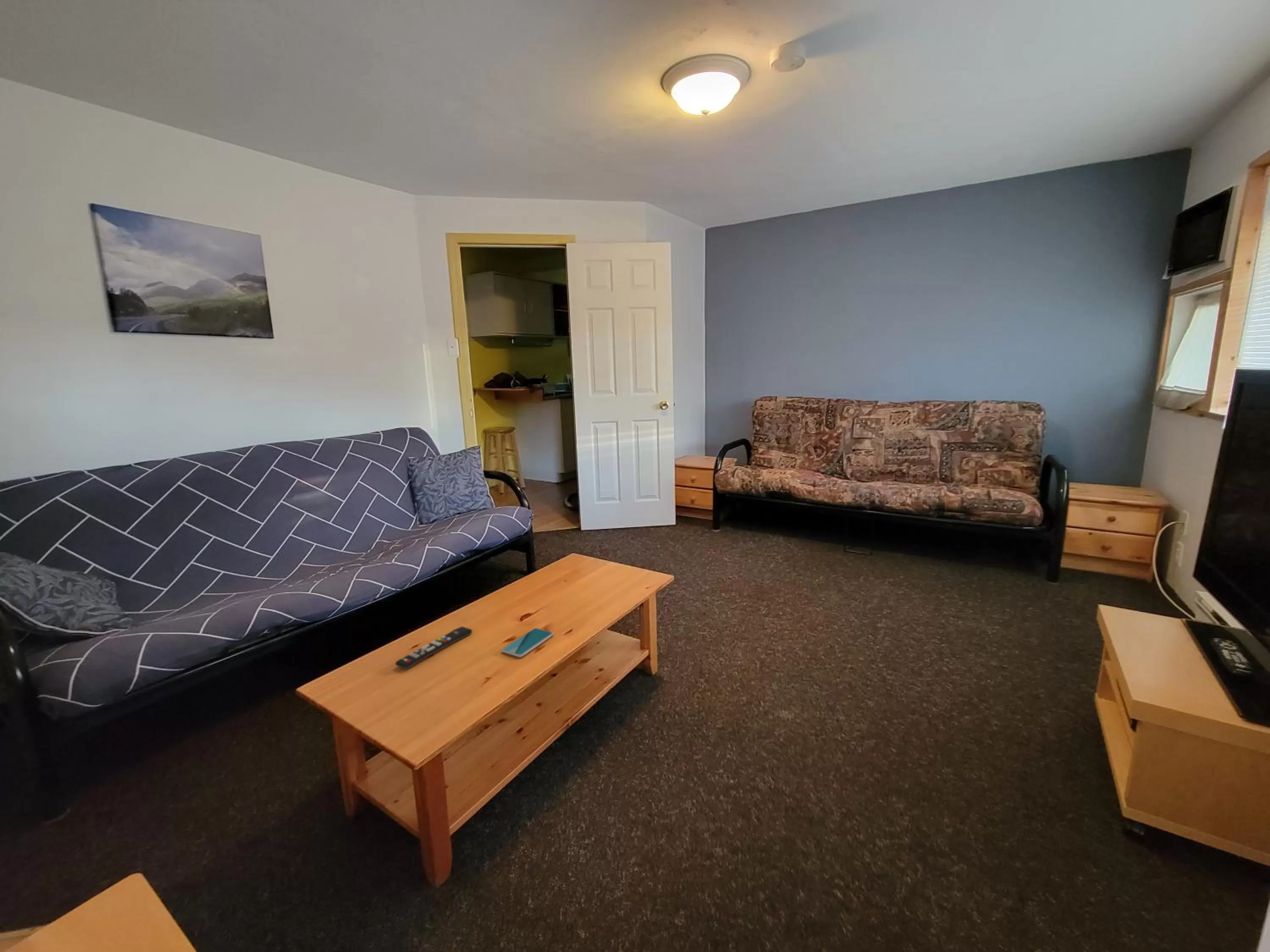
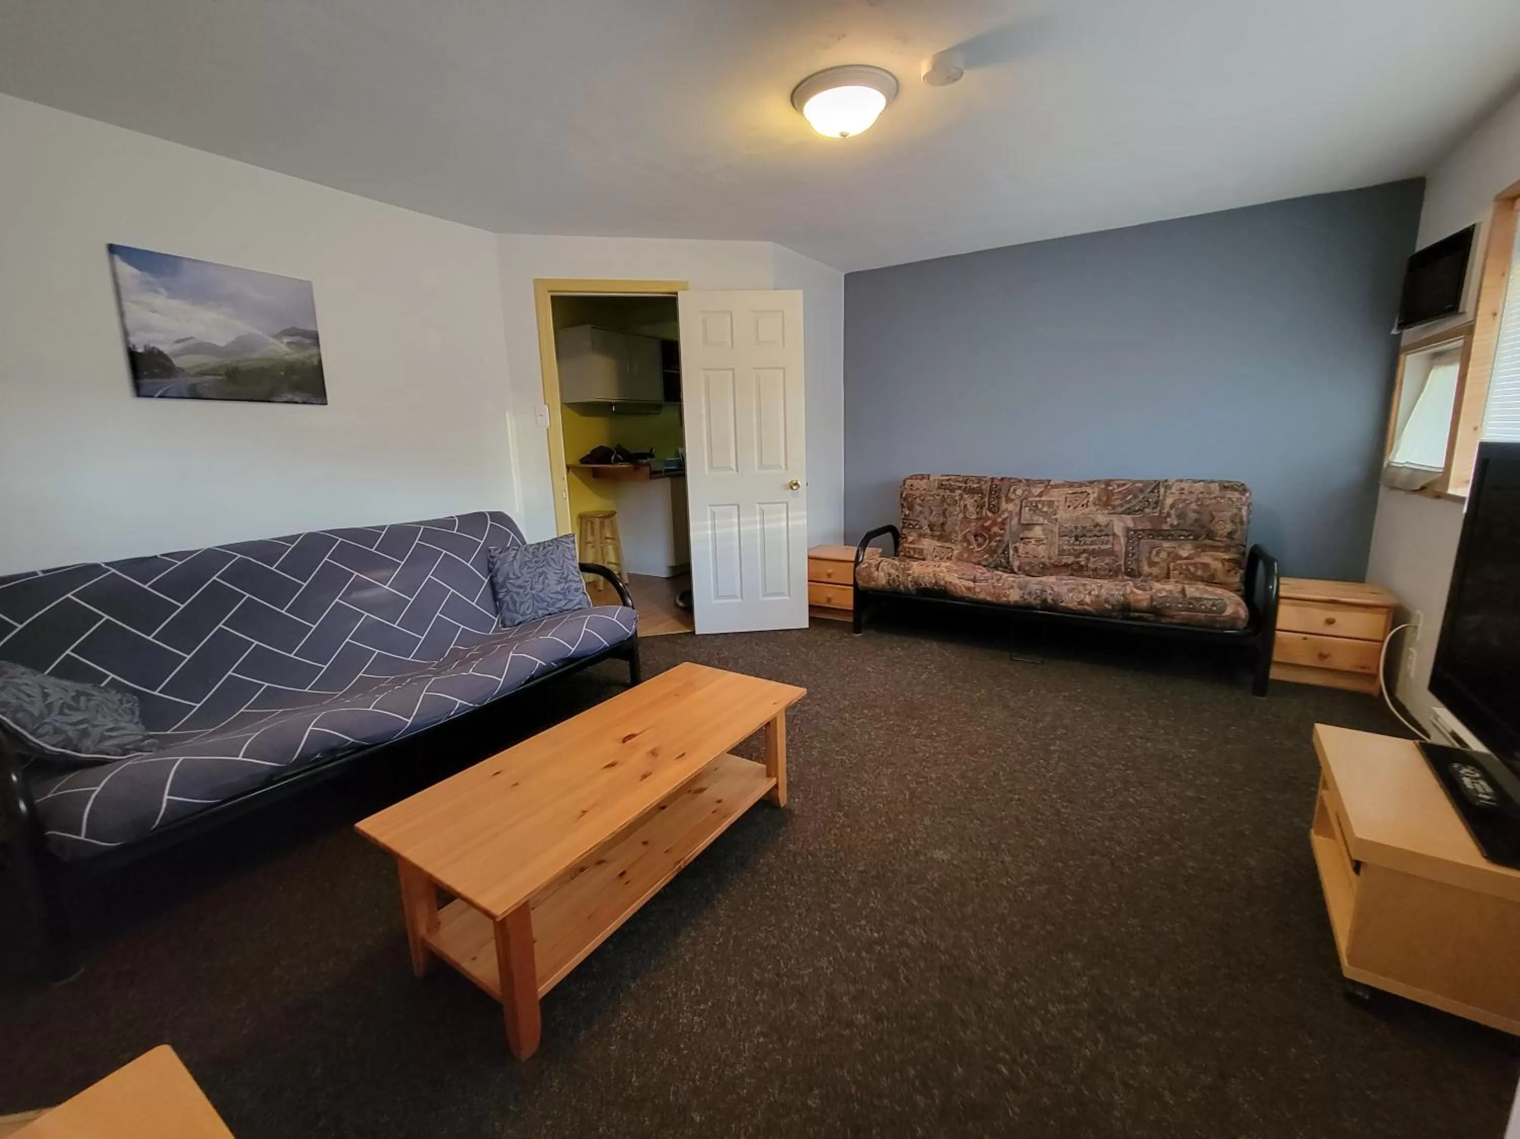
- remote control (436, 646)
- smartphone (528, 642)
